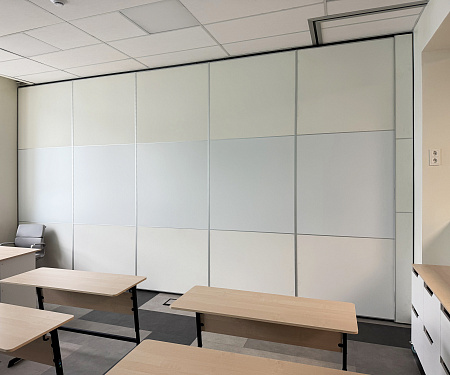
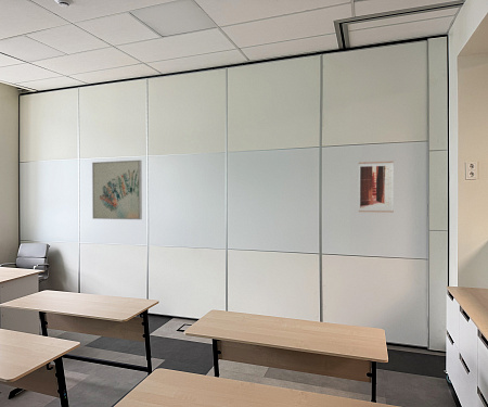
+ wall art (116, 190)
+ wall art (375, 187)
